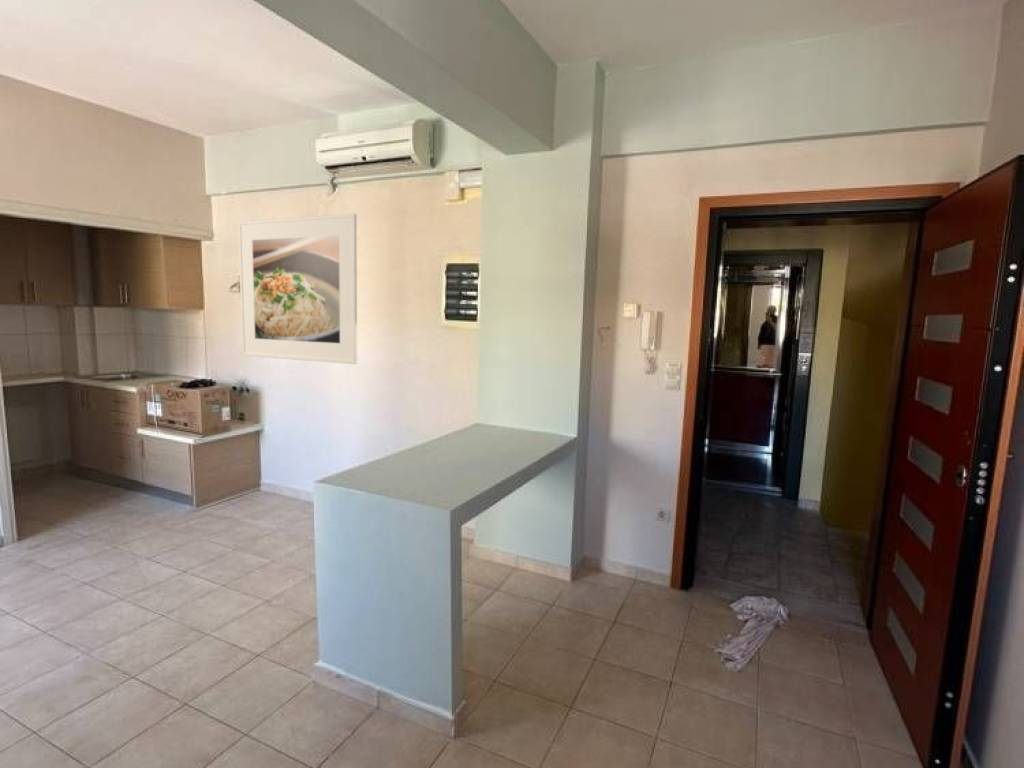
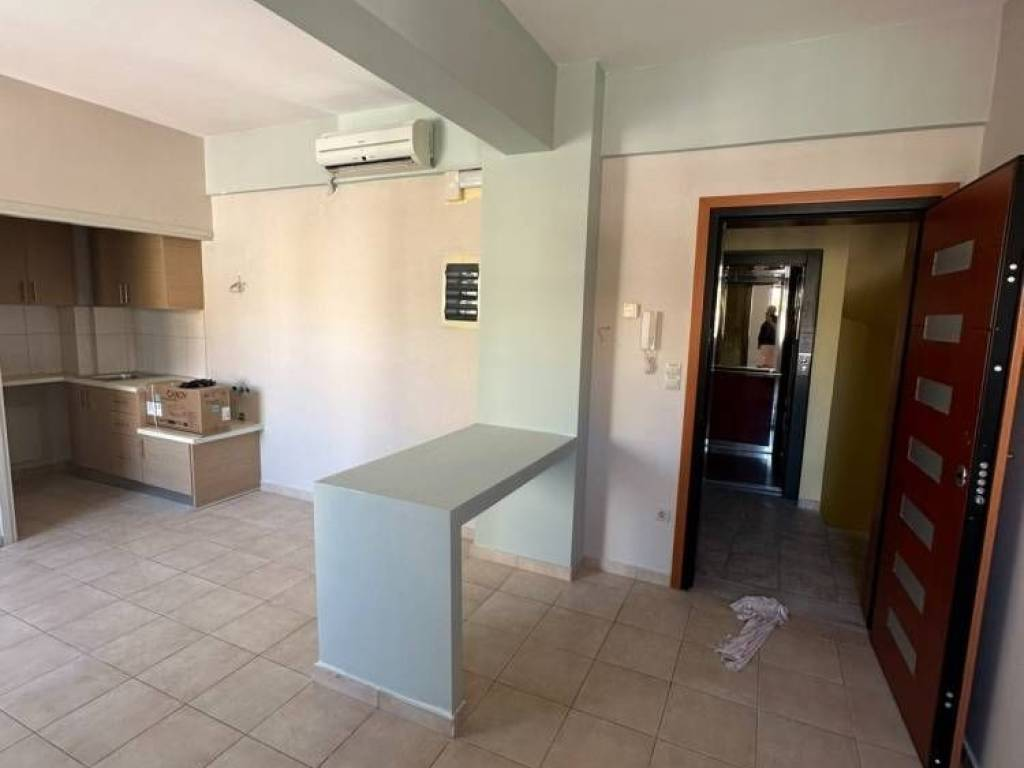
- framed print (295, 290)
